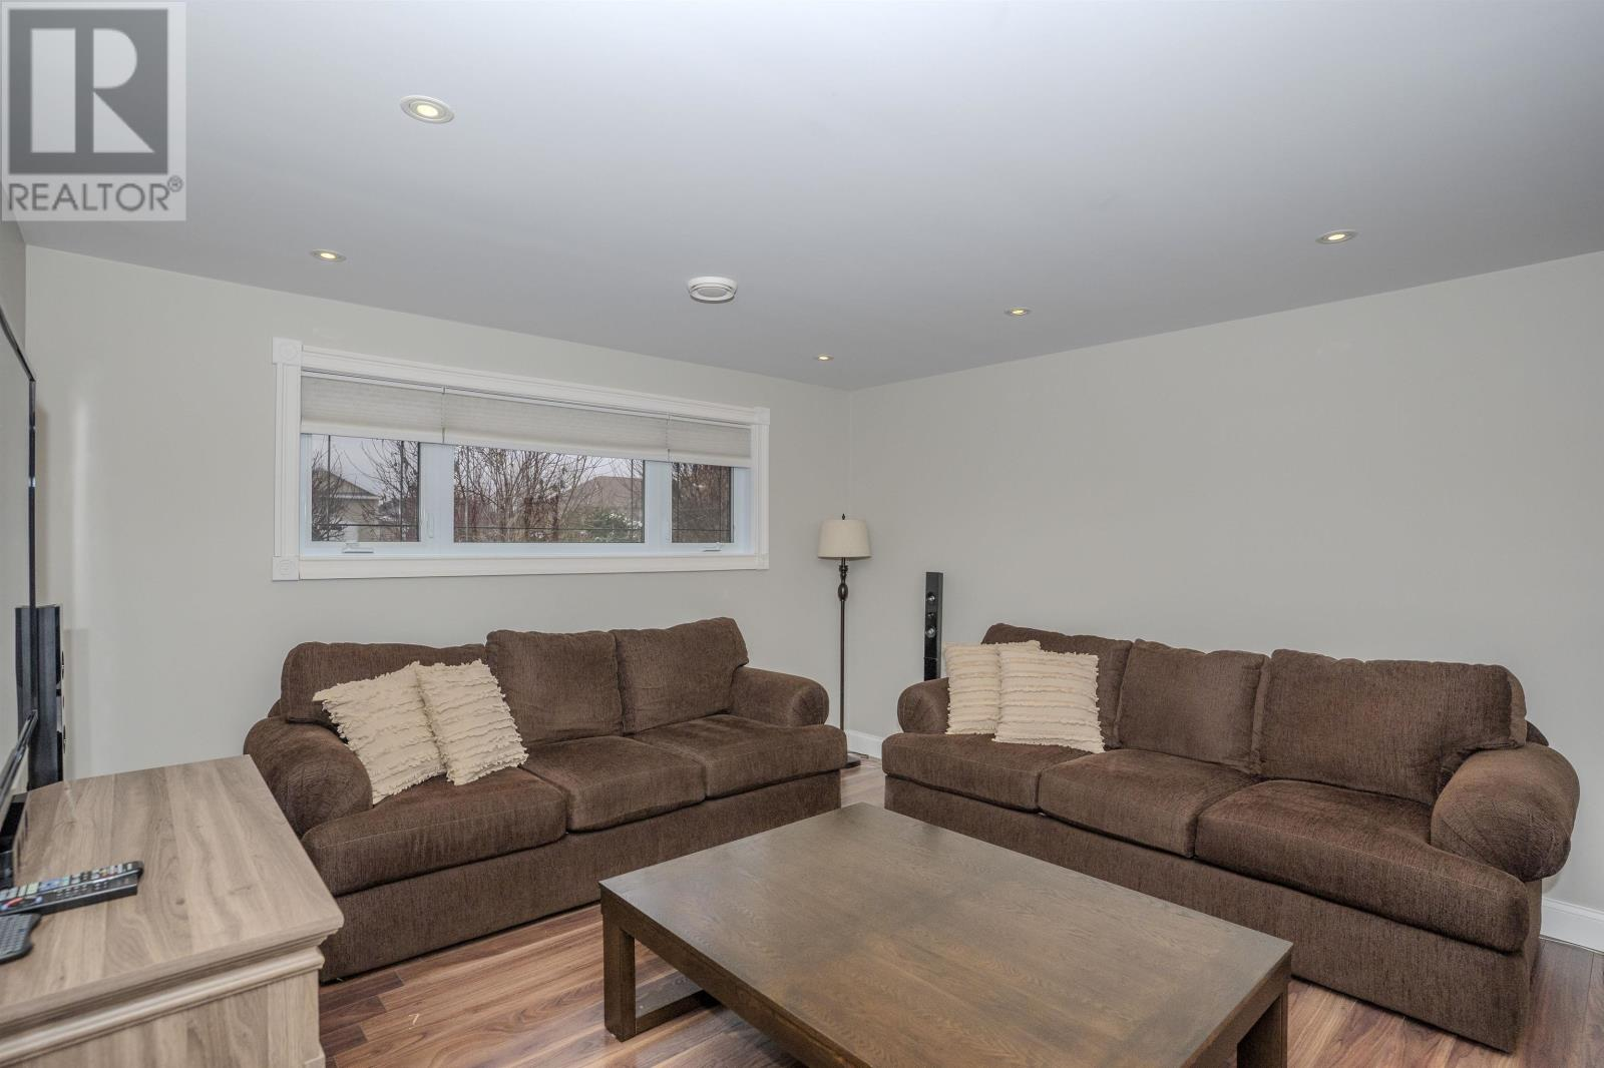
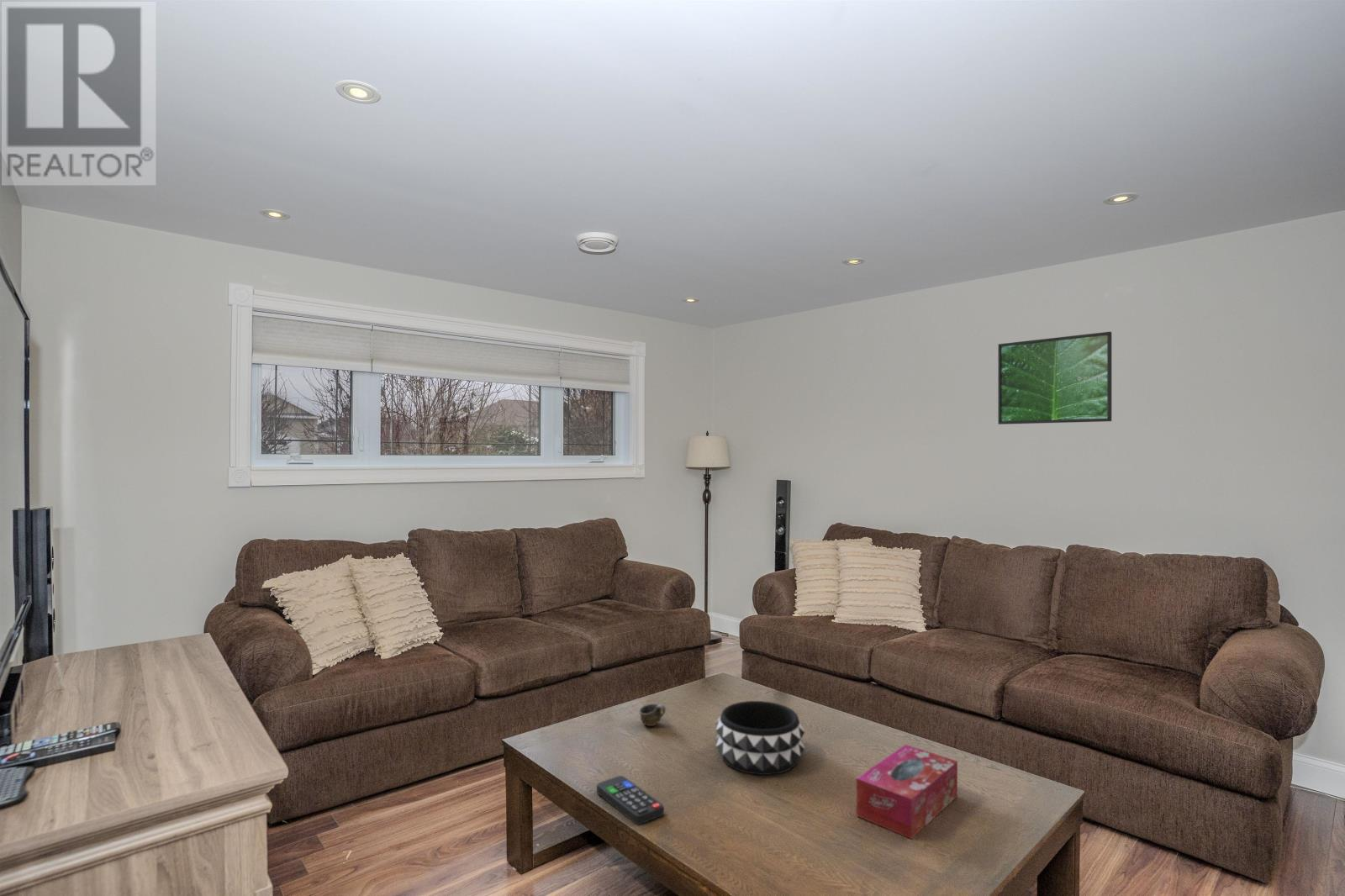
+ remote control (629, 798)
+ tissue box (908, 788)
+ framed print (1052, 380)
+ decorative bowl (759, 735)
+ cup (651, 714)
